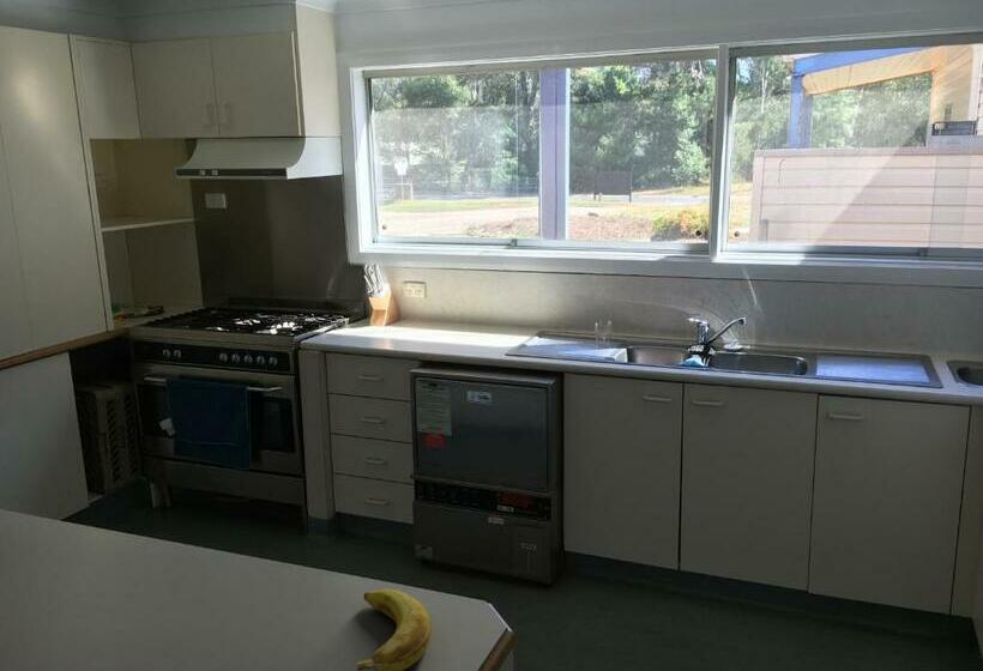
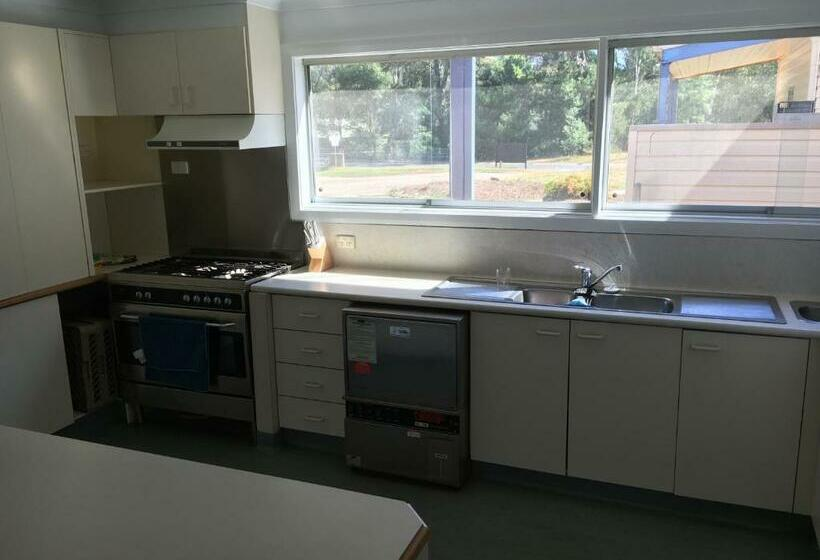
- banana (391, 637)
